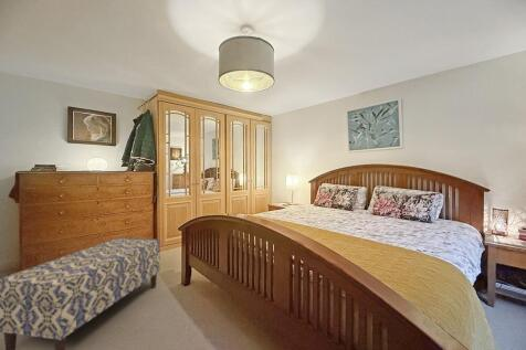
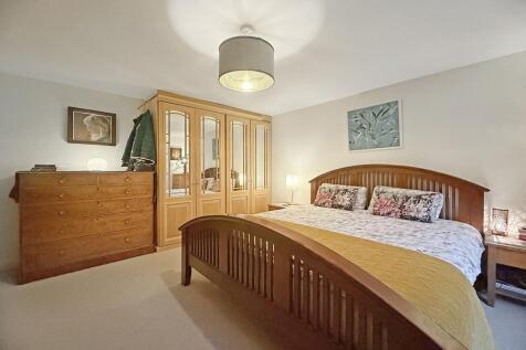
- bench (97, 283)
